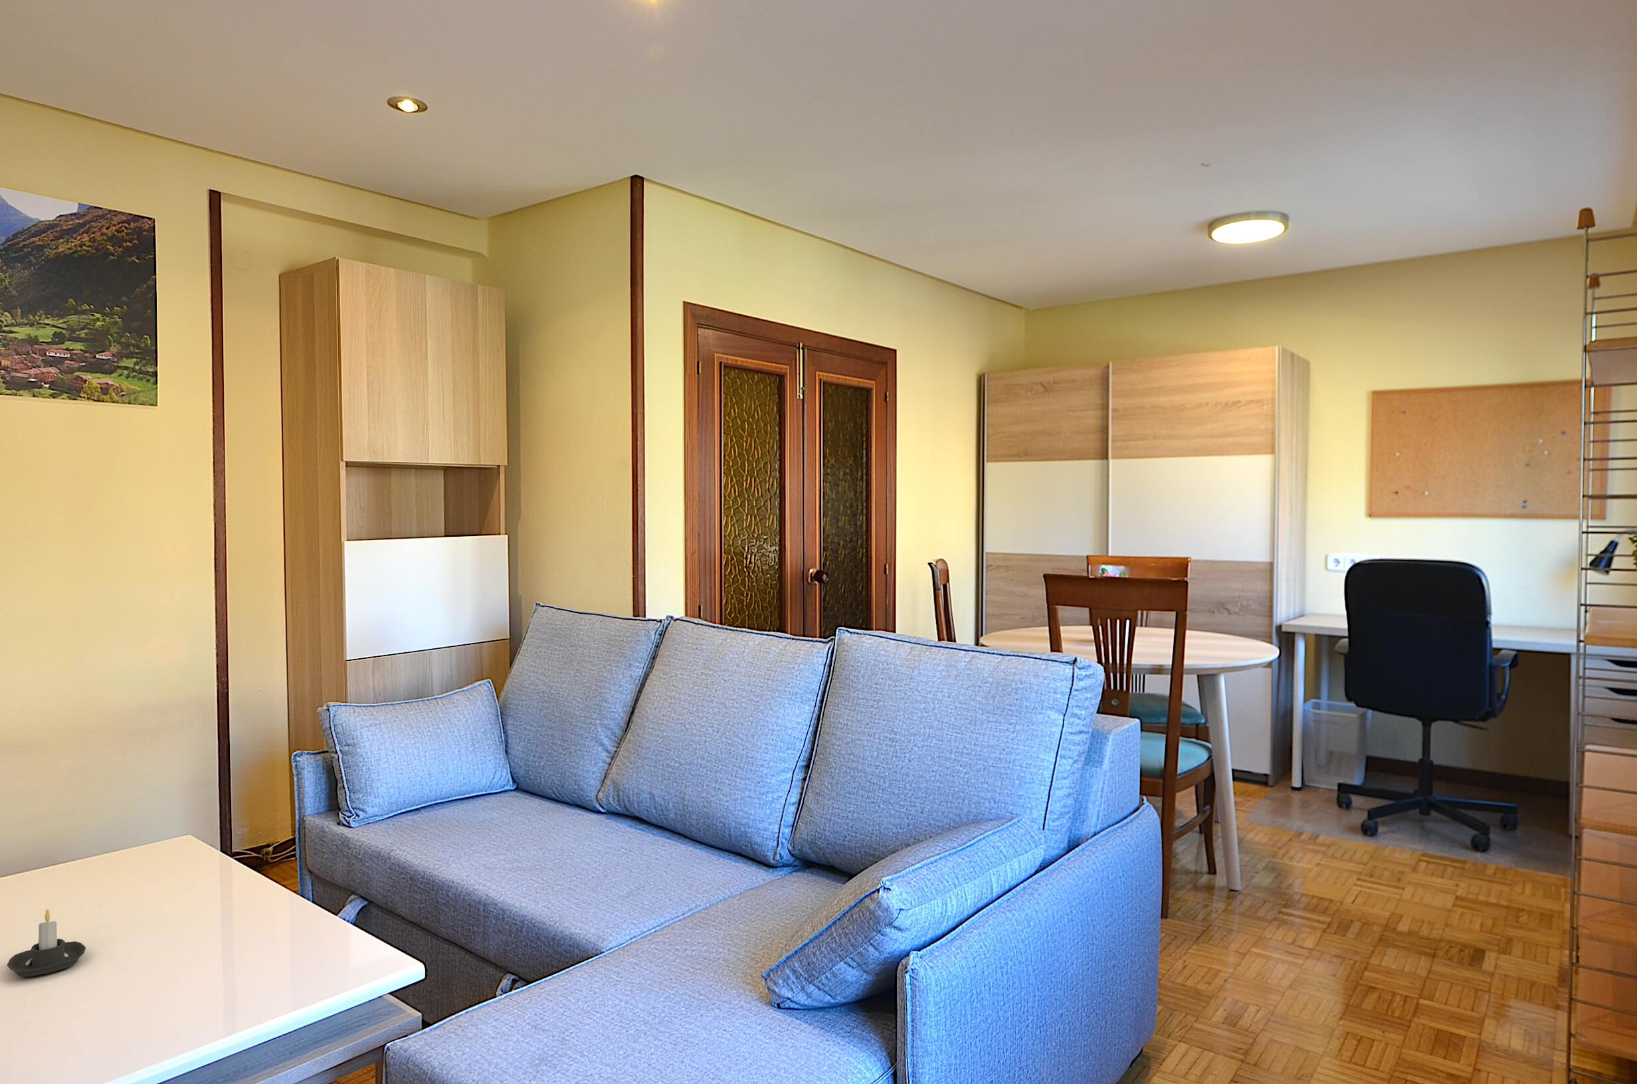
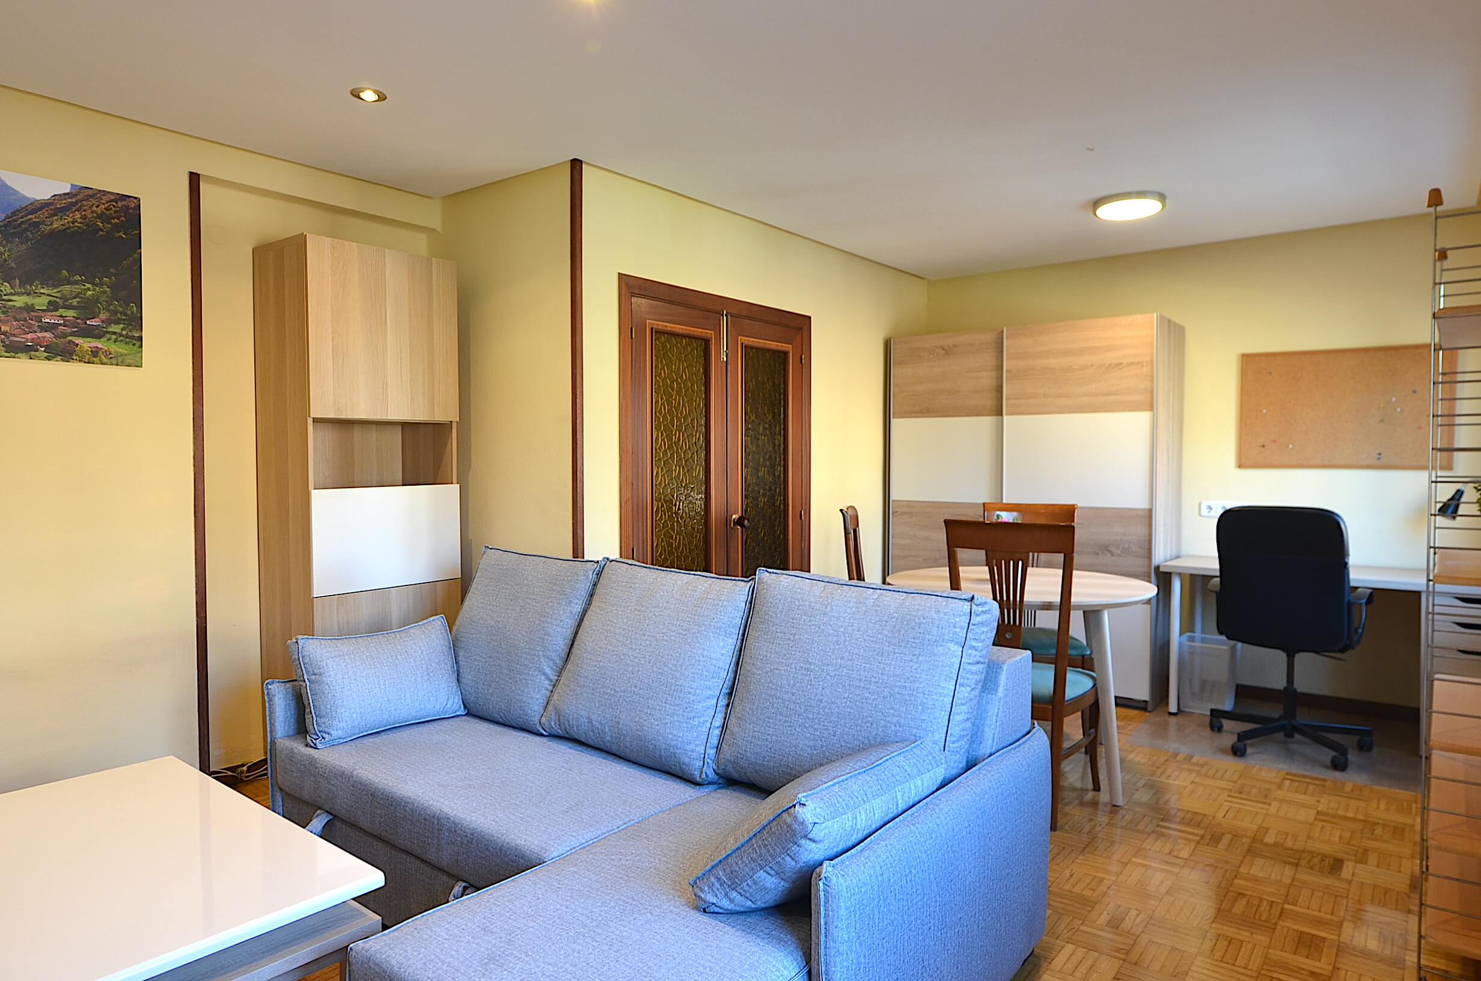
- candle (46, 936)
